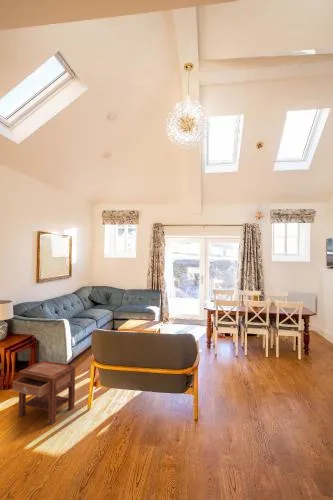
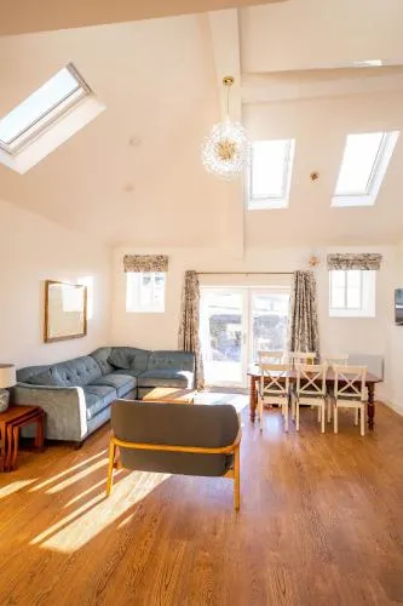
- nightstand (45, 391)
